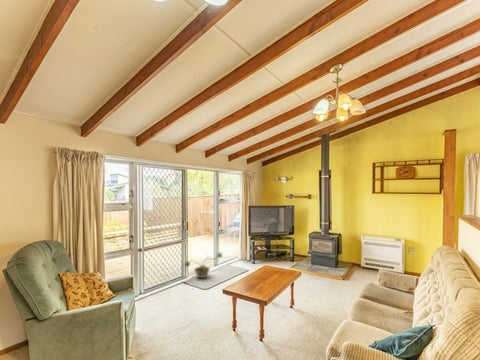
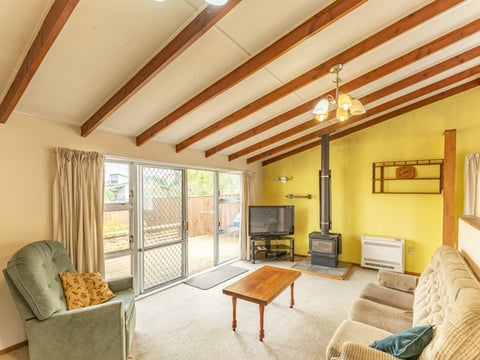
- decorative plant (204, 265)
